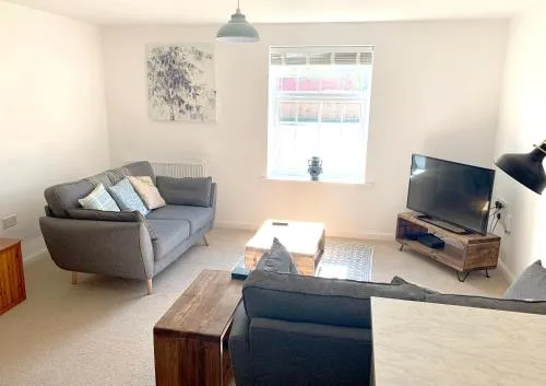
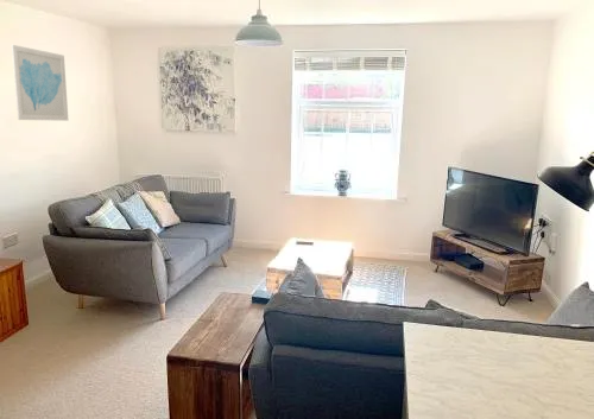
+ wall art (42, 85)
